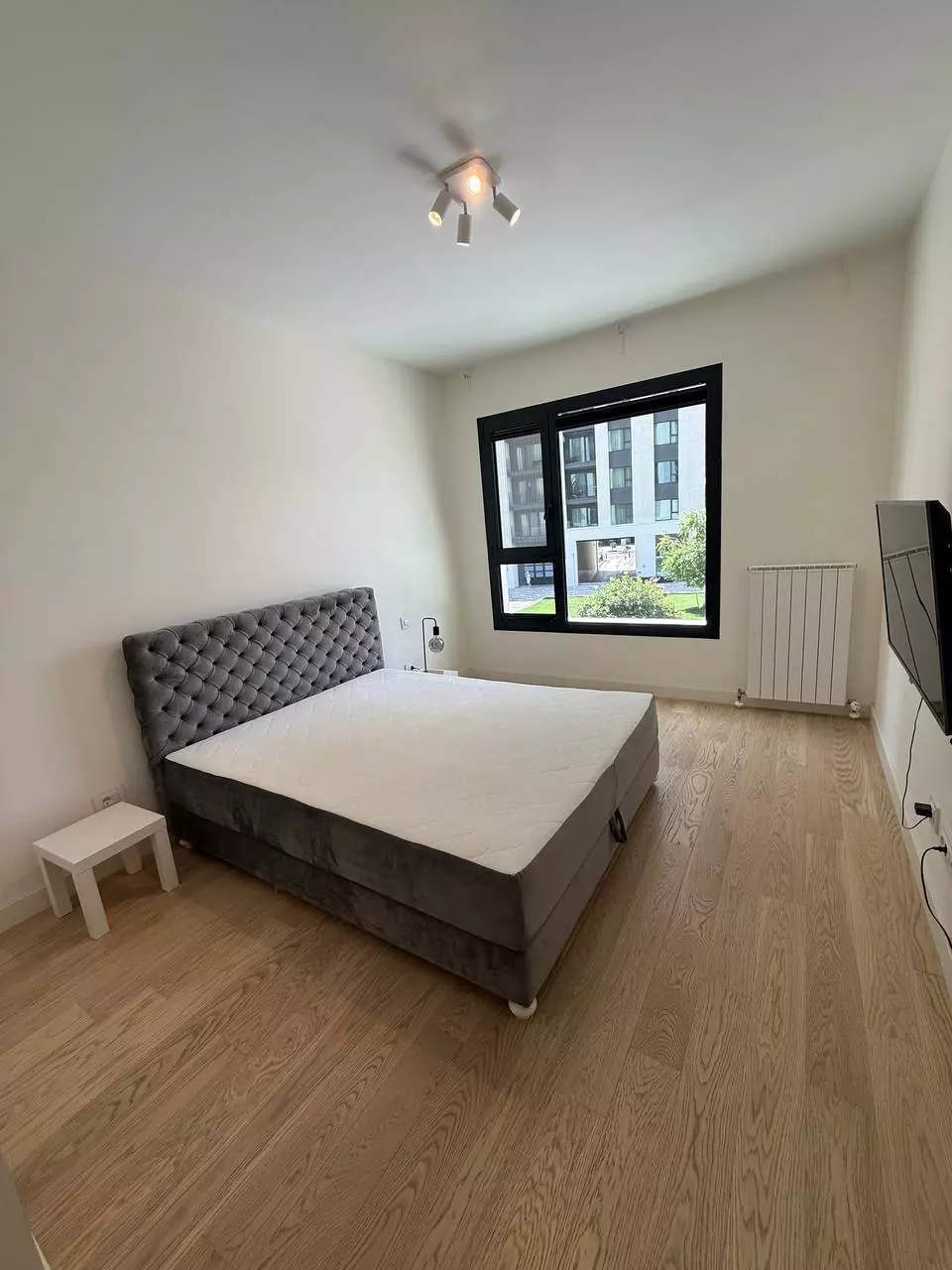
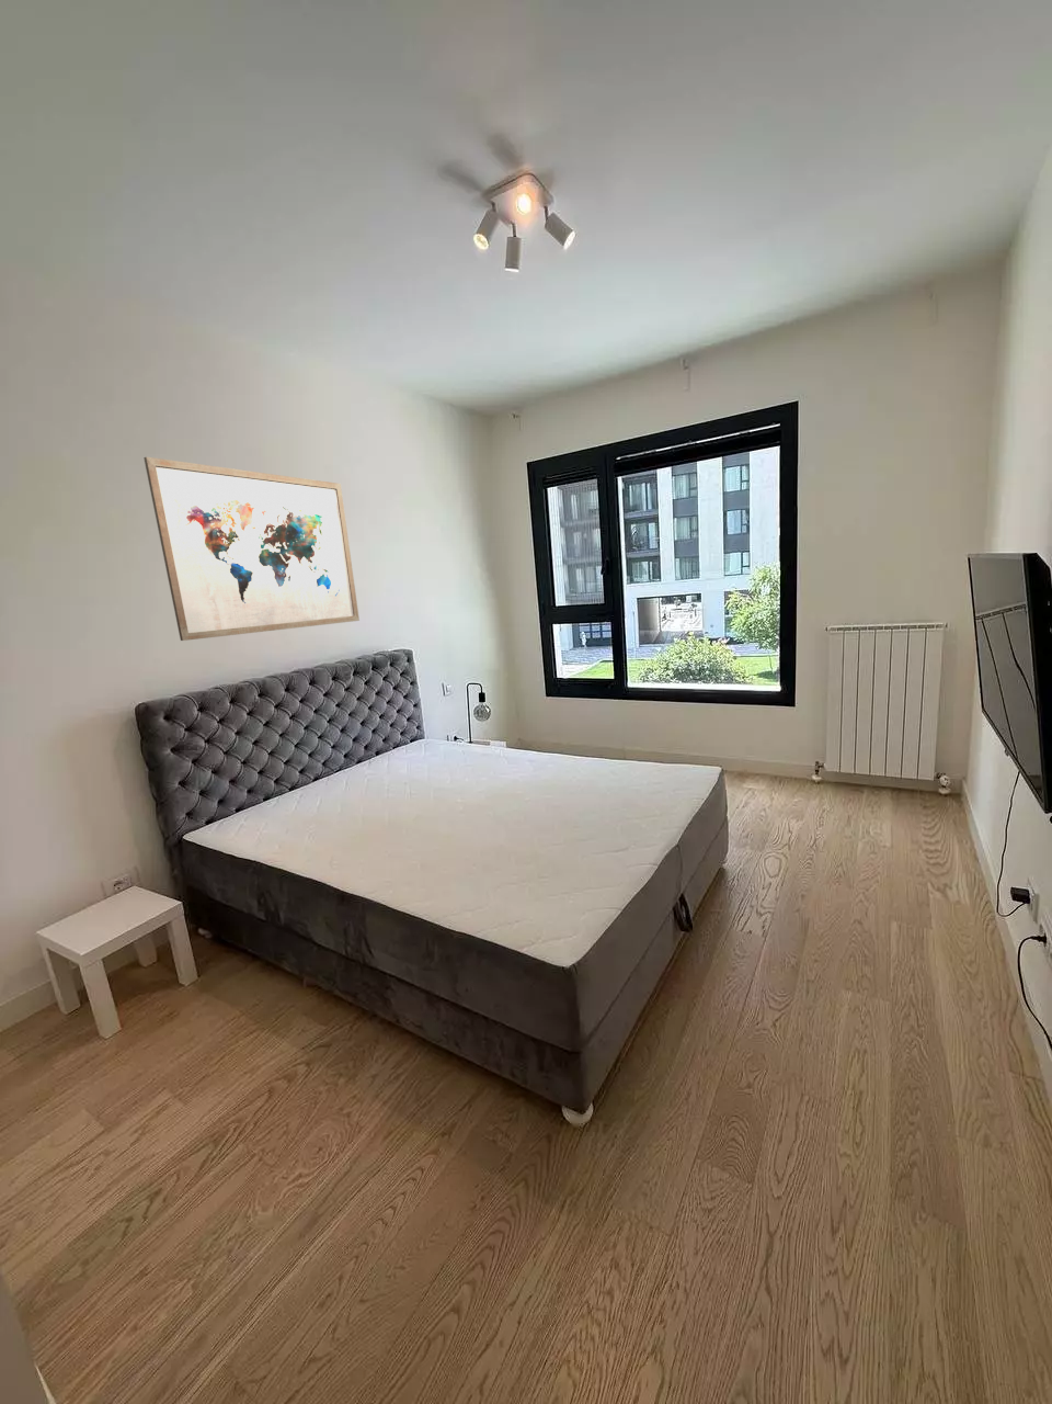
+ wall art (270, 553)
